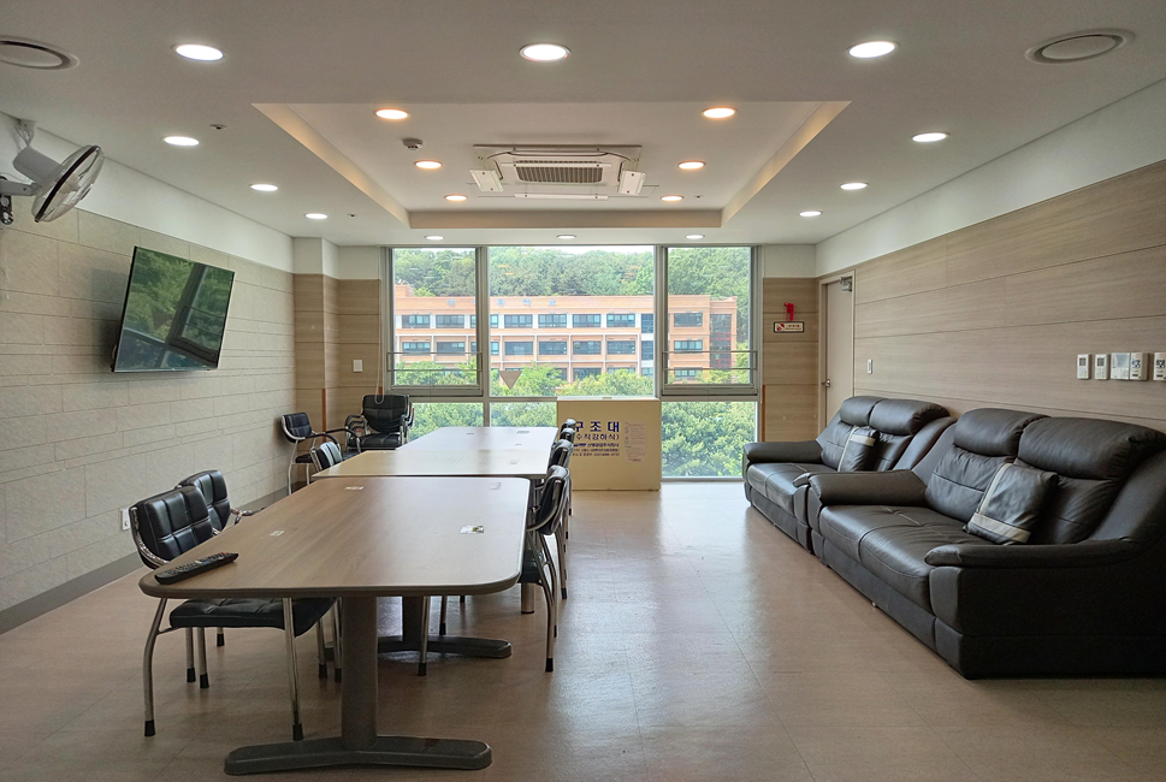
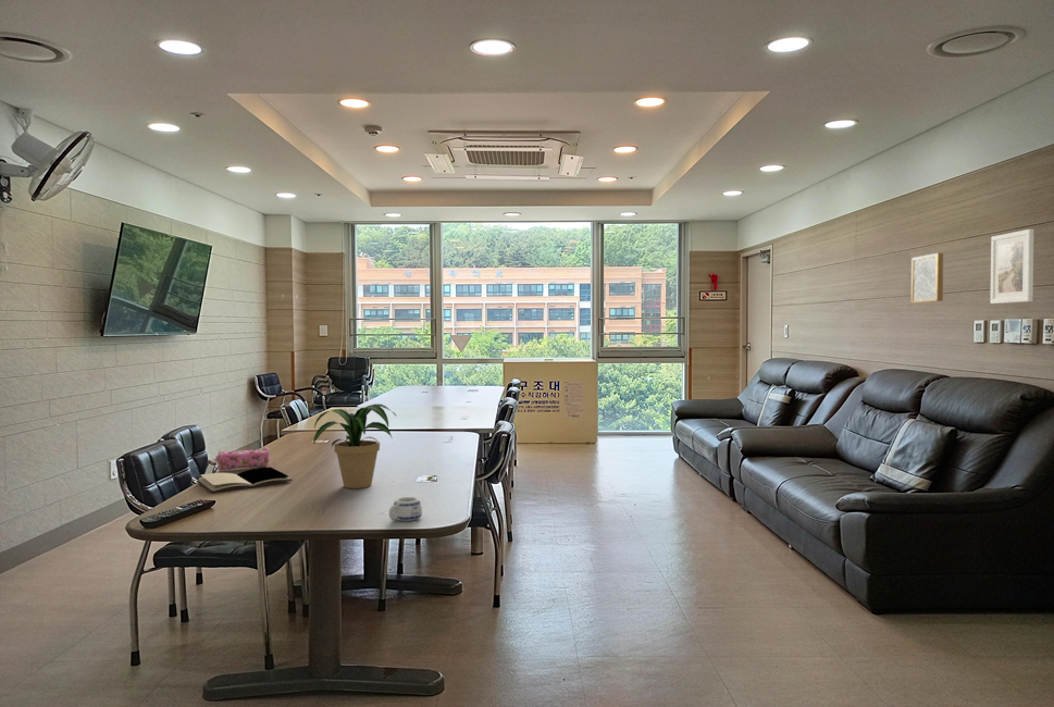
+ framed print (1010, 268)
+ mug (404, 509)
+ wall art (927, 278)
+ potted plant (357, 445)
+ pencil case (243, 458)
+ book (244, 479)
